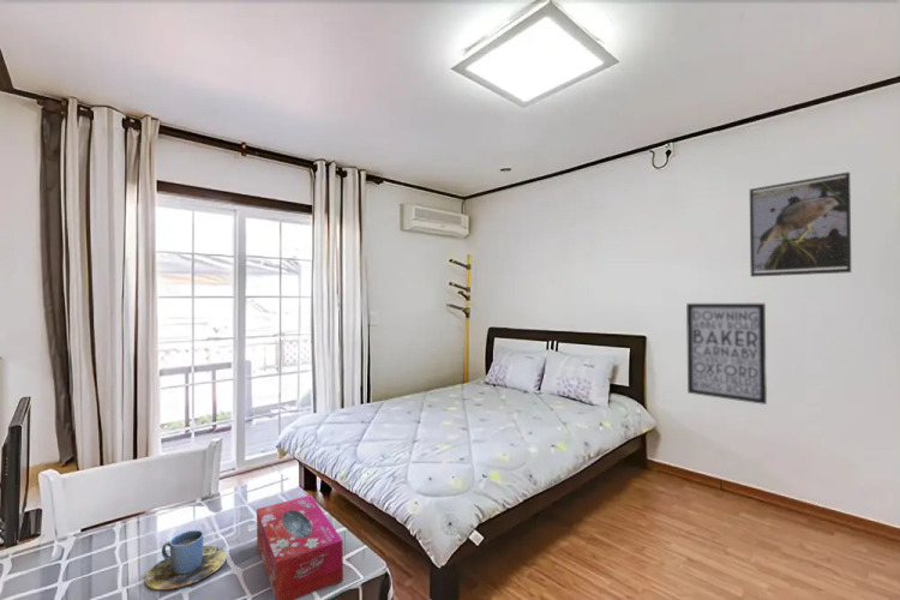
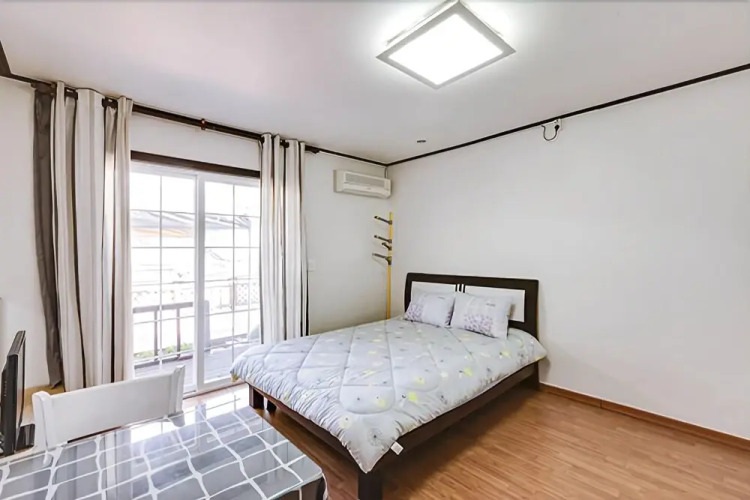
- wall art (724, 350)
- cup (187, 551)
- tissue box (296, 541)
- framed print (797, 228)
